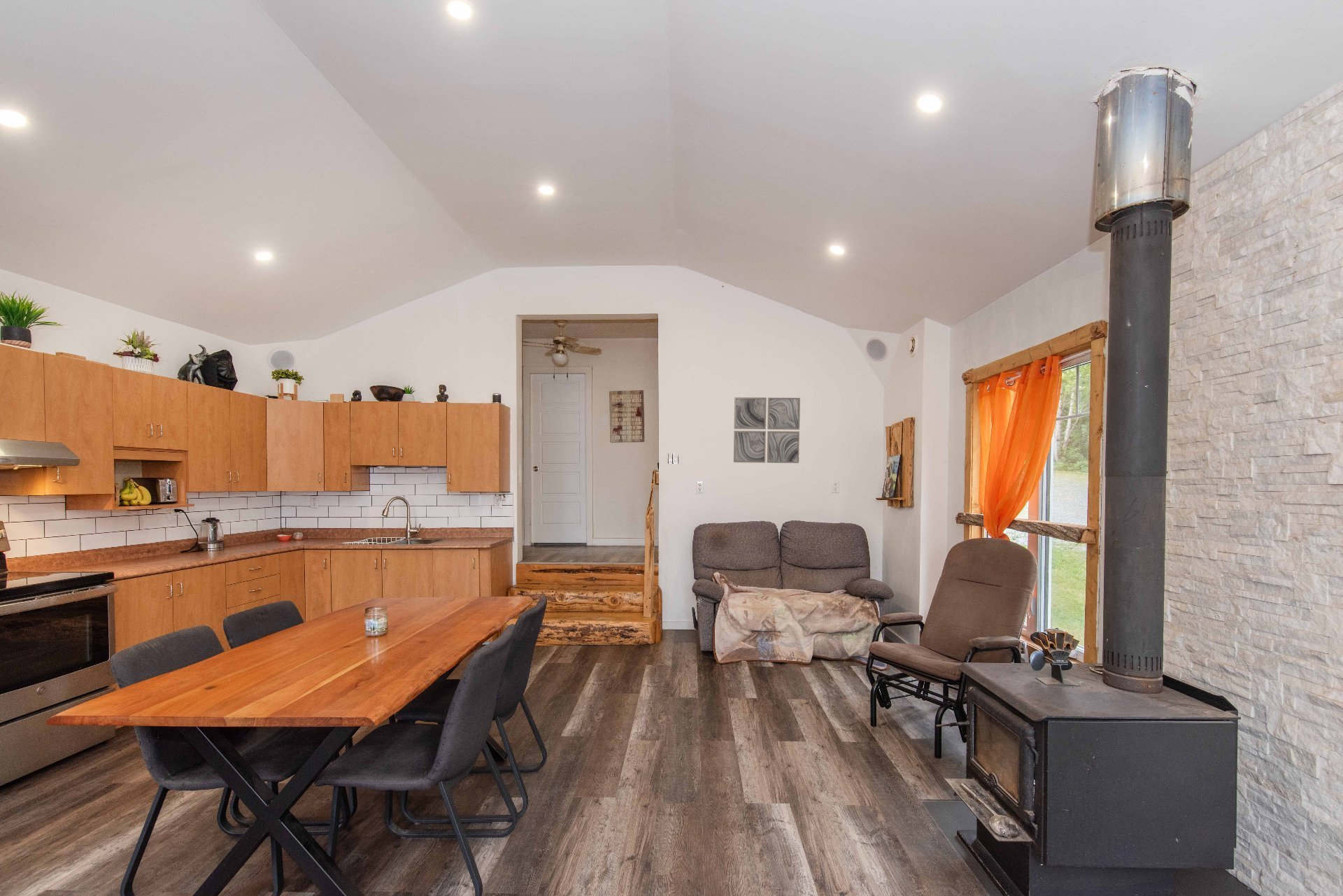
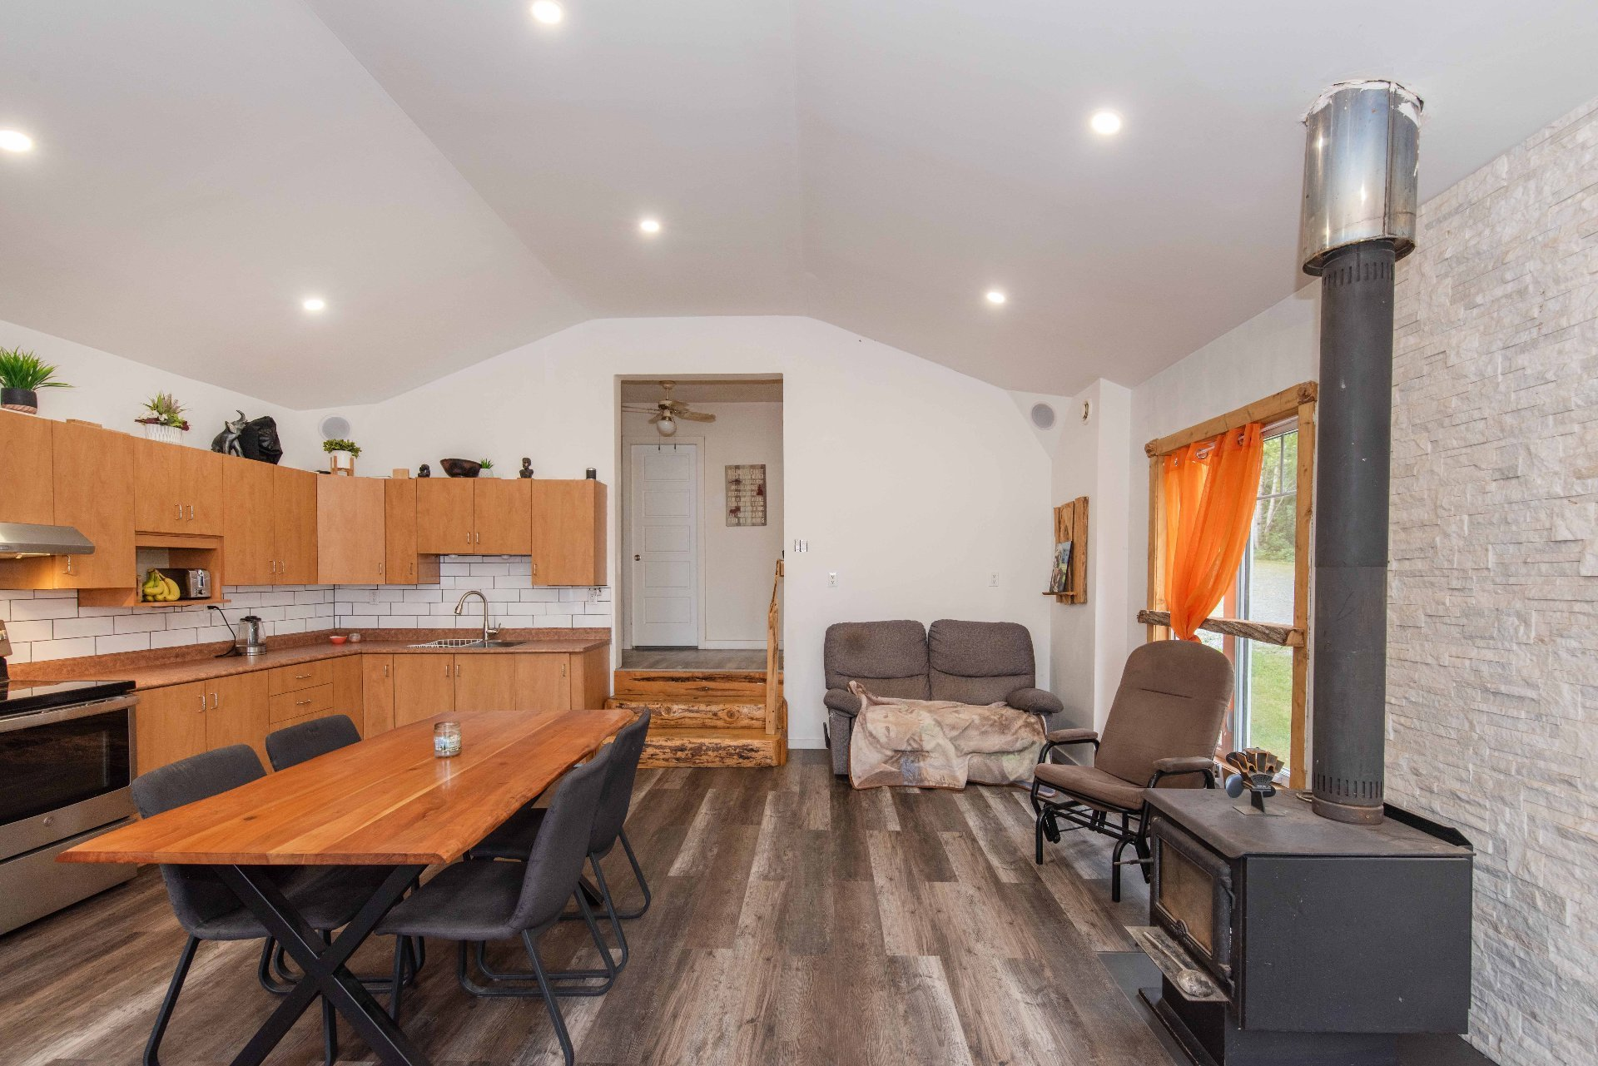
- wall art (767, 431)
